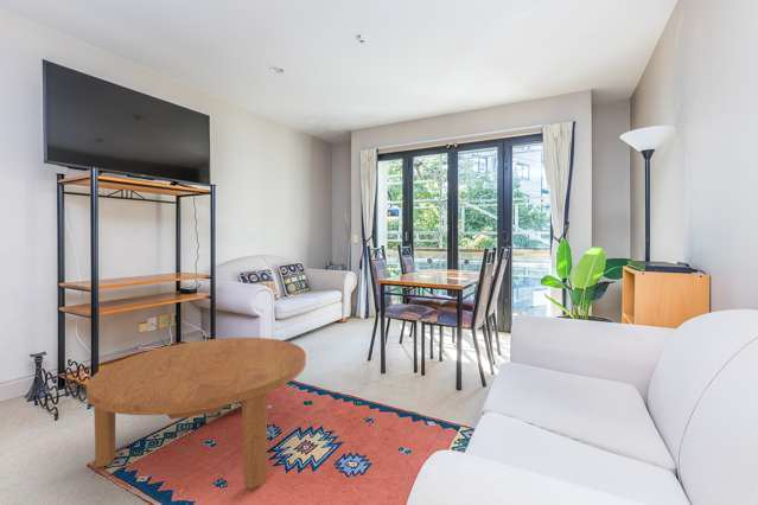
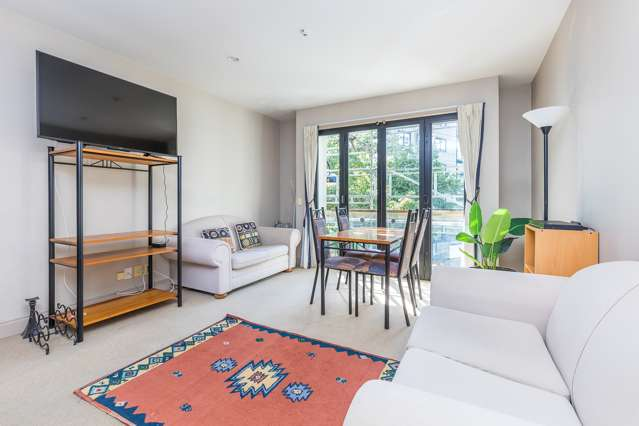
- coffee table (210, 403)
